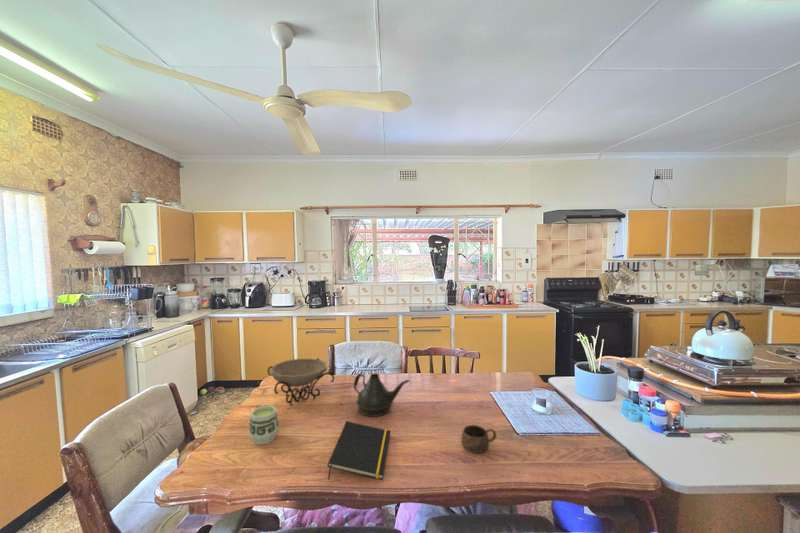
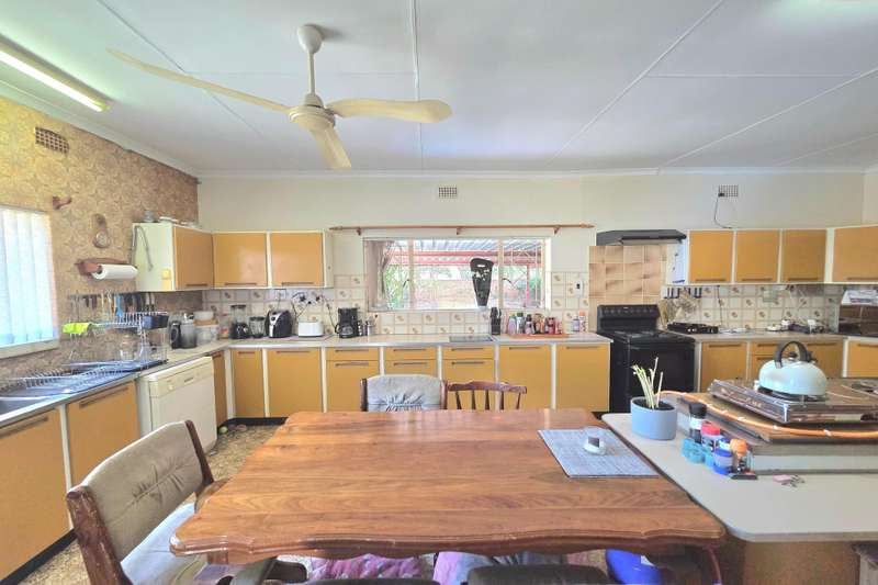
- teapot (381, 392)
- cup (479, 438)
- notepad (362, 447)
- cup (264, 424)
- decorative bowl (300, 383)
